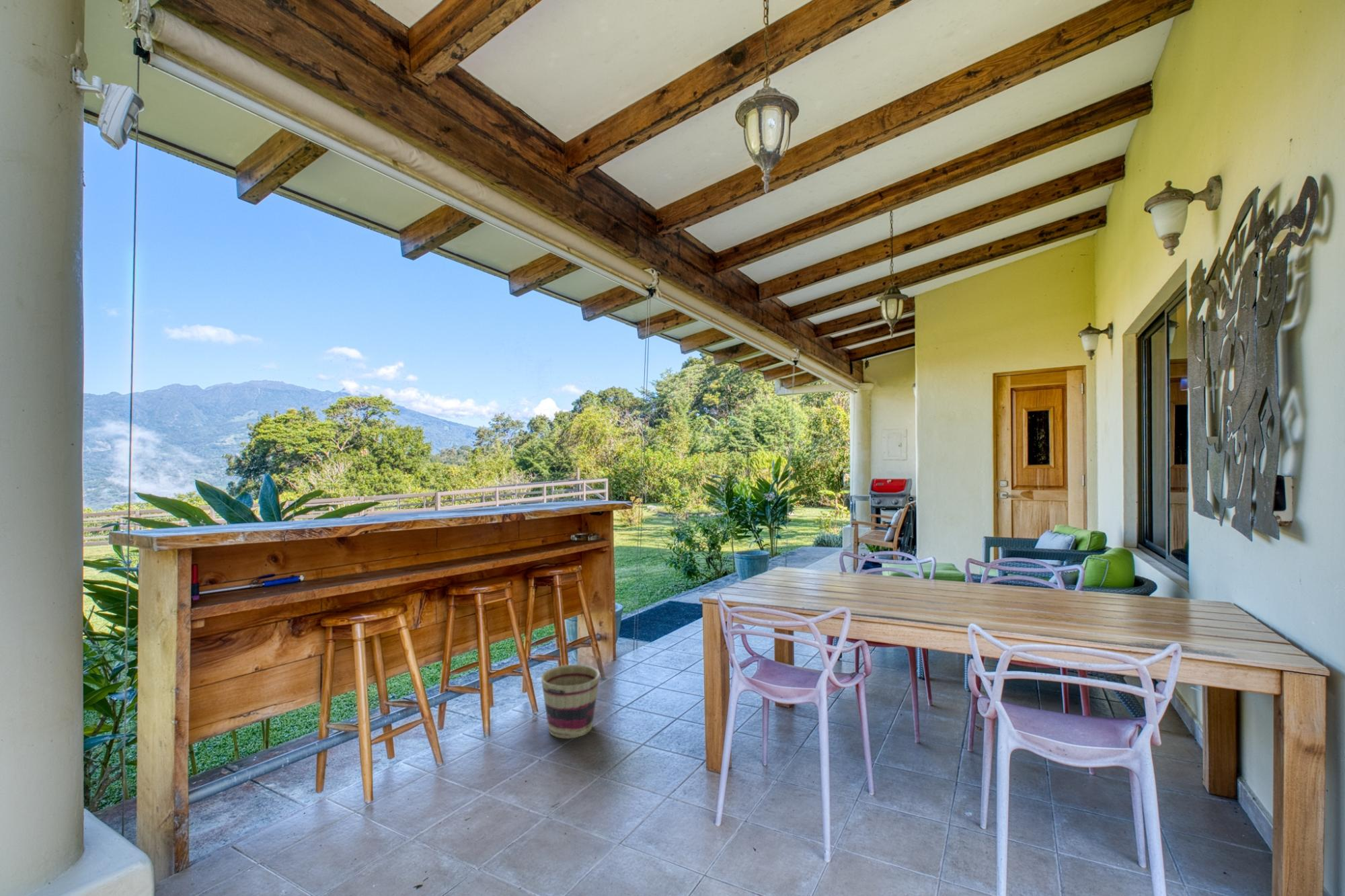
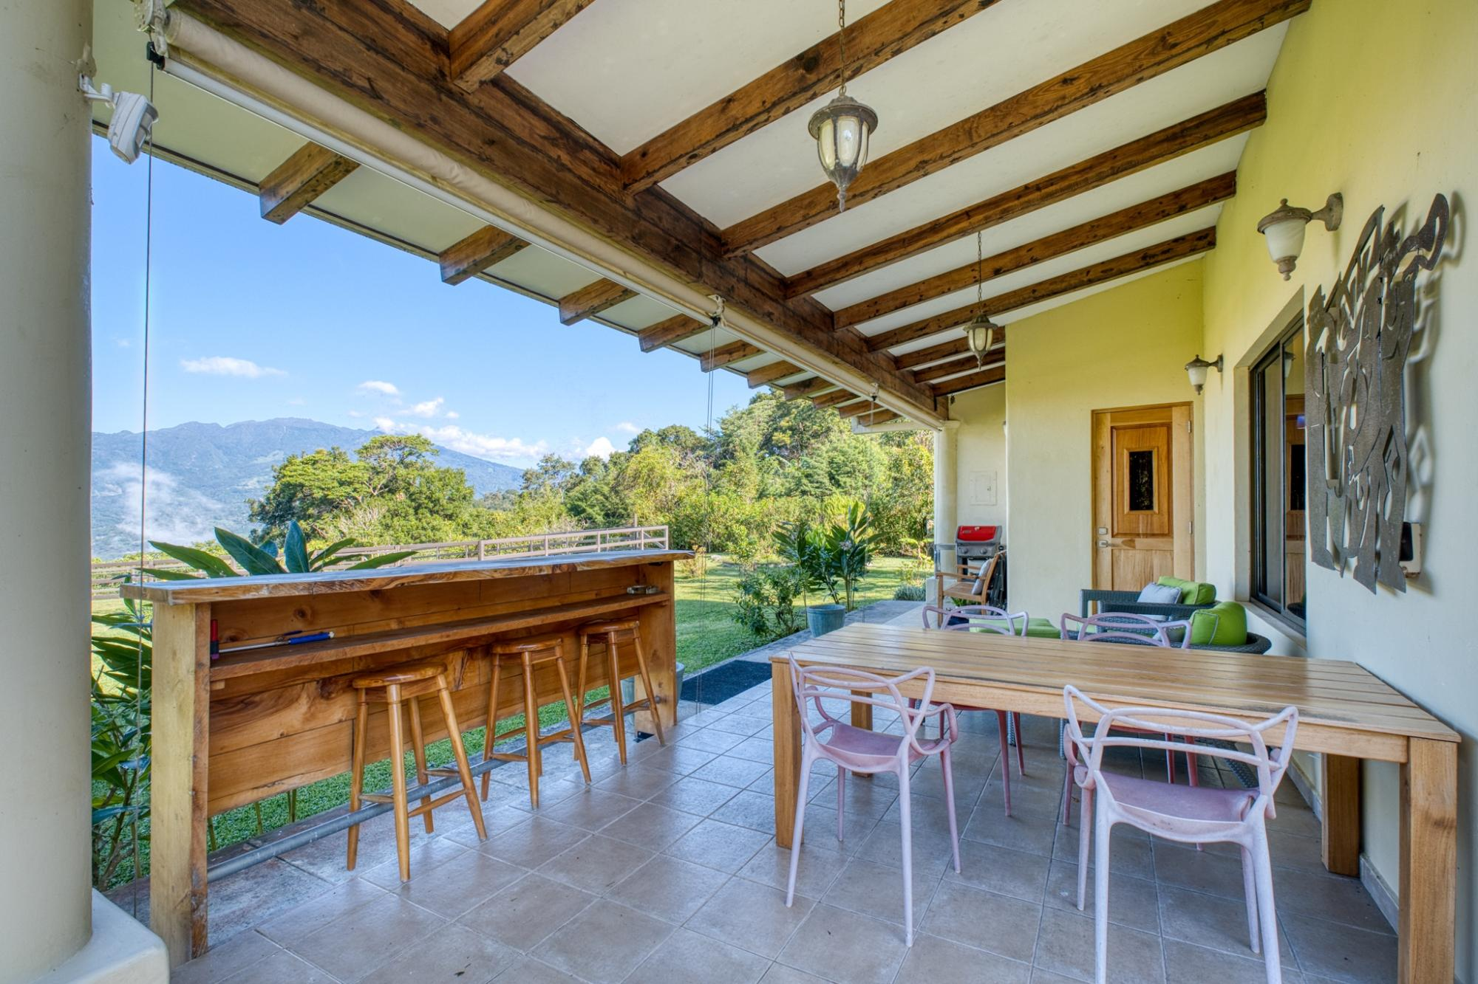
- basket (570, 701)
